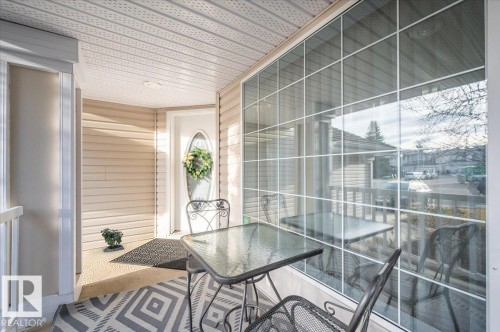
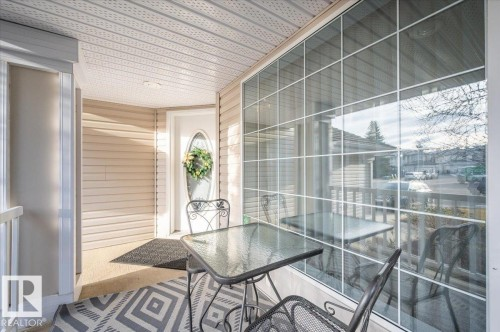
- potted plant (112, 238)
